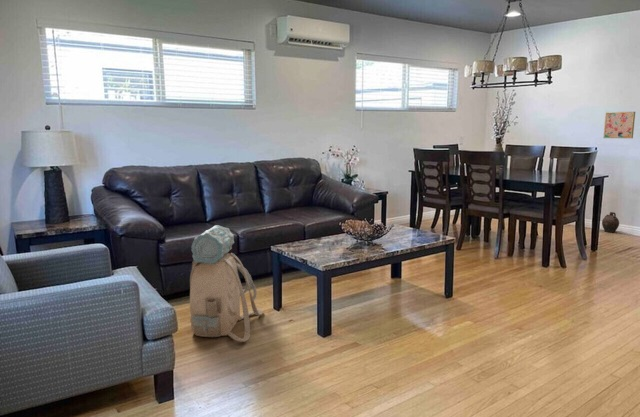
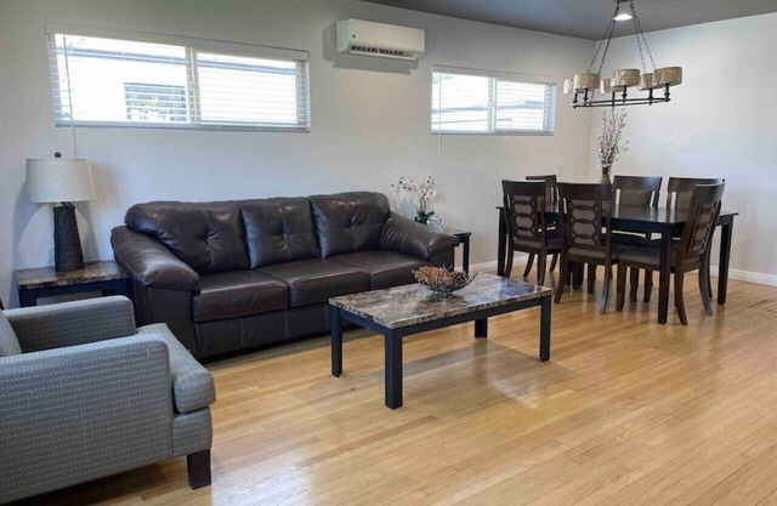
- wall art (619, 125)
- backpack (223, 278)
- ceramic jug (610, 221)
